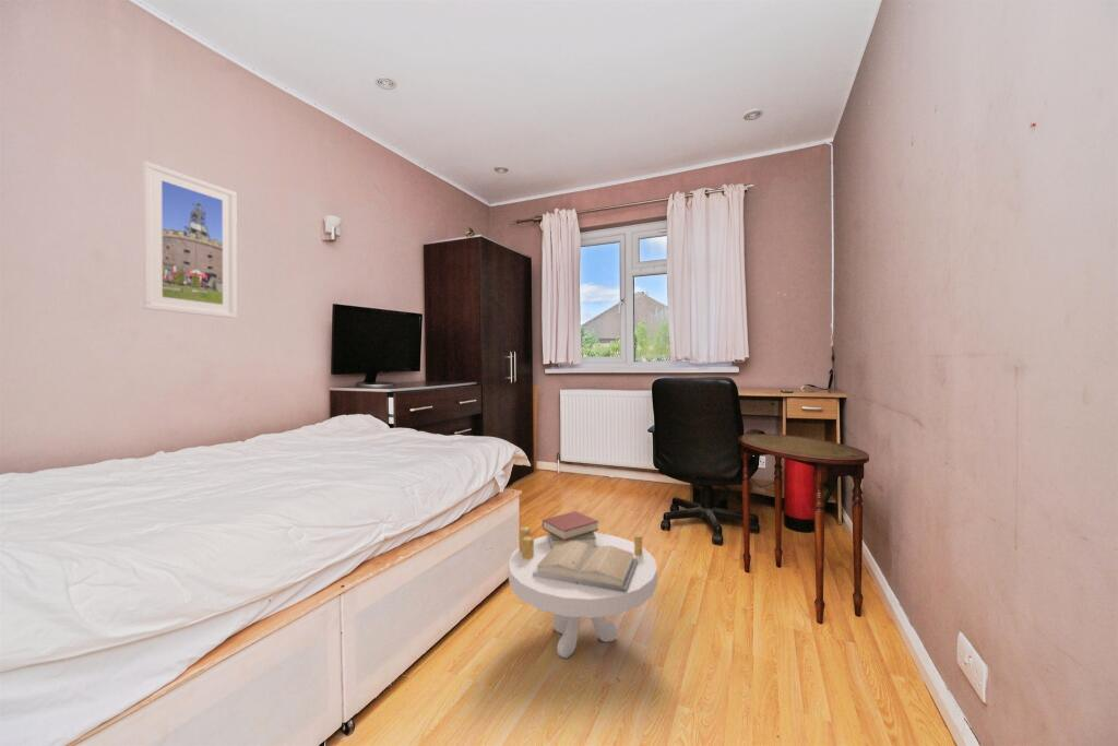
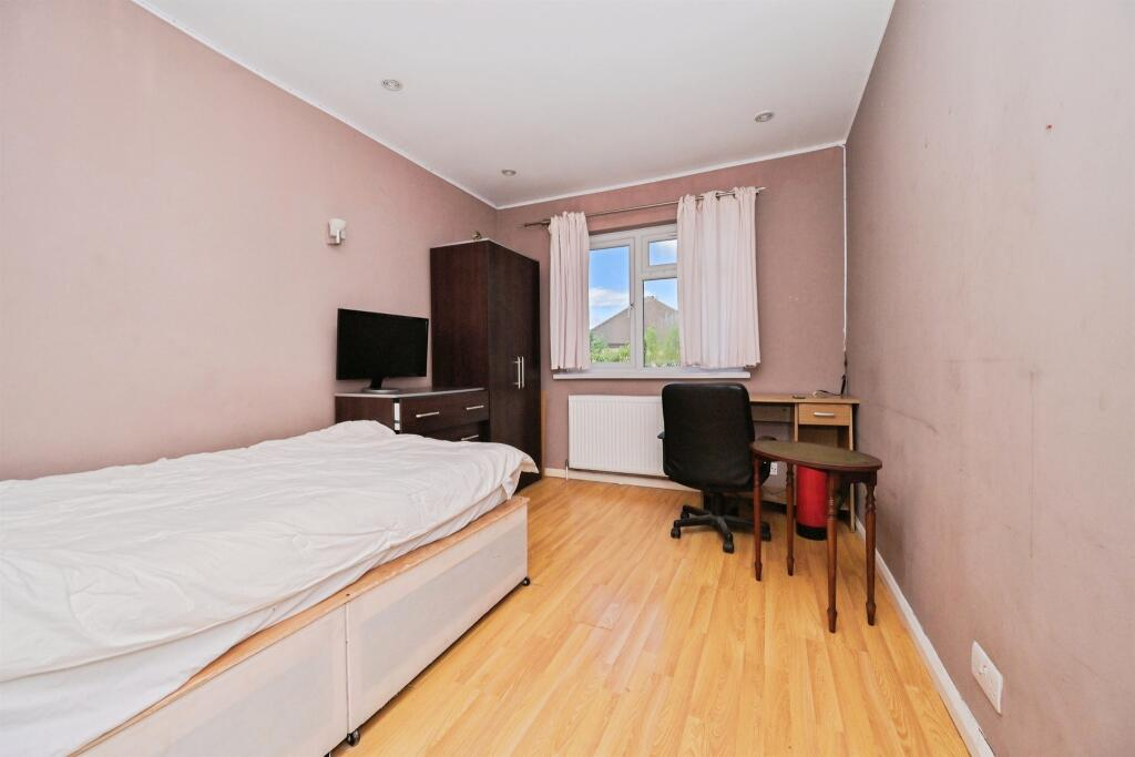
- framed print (193, 246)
- side table (581, 587)
